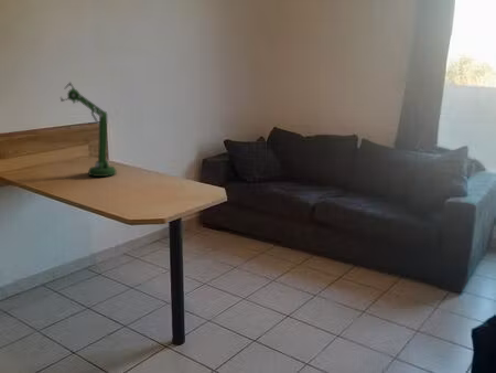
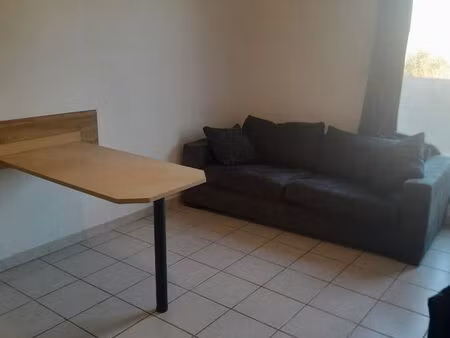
- desk lamp (95, 120)
